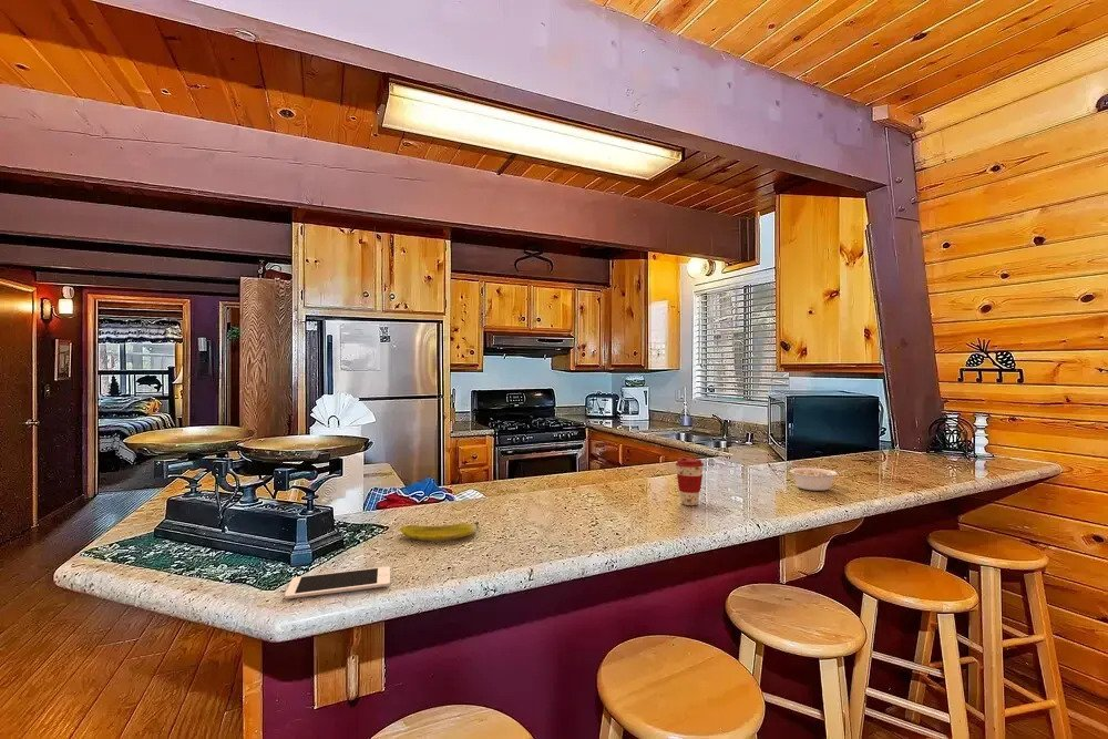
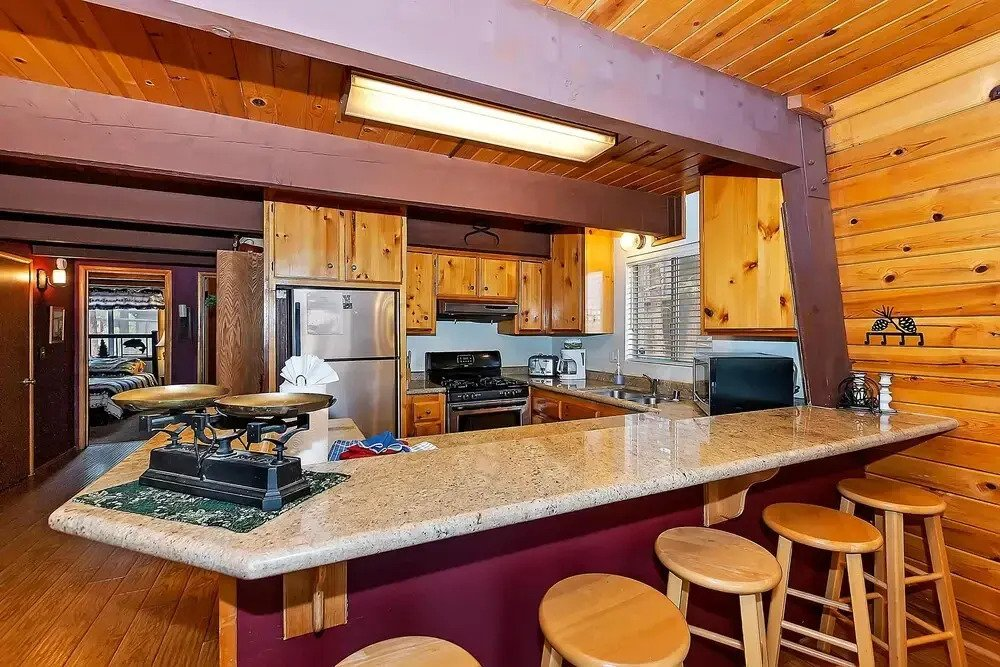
- cell phone (340, 582)
- coffee cup (689, 481)
- banana (442, 528)
- legume (814, 478)
